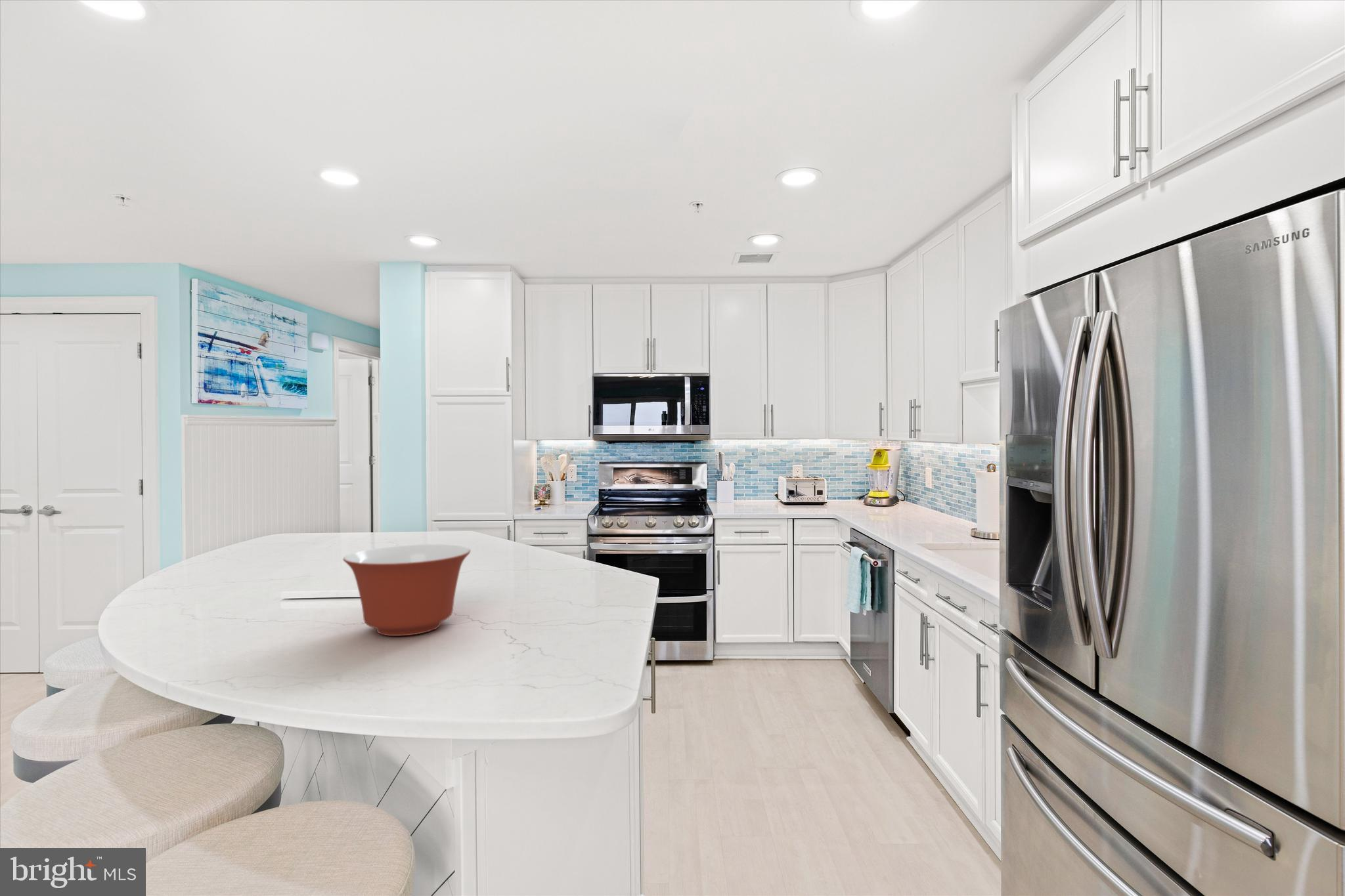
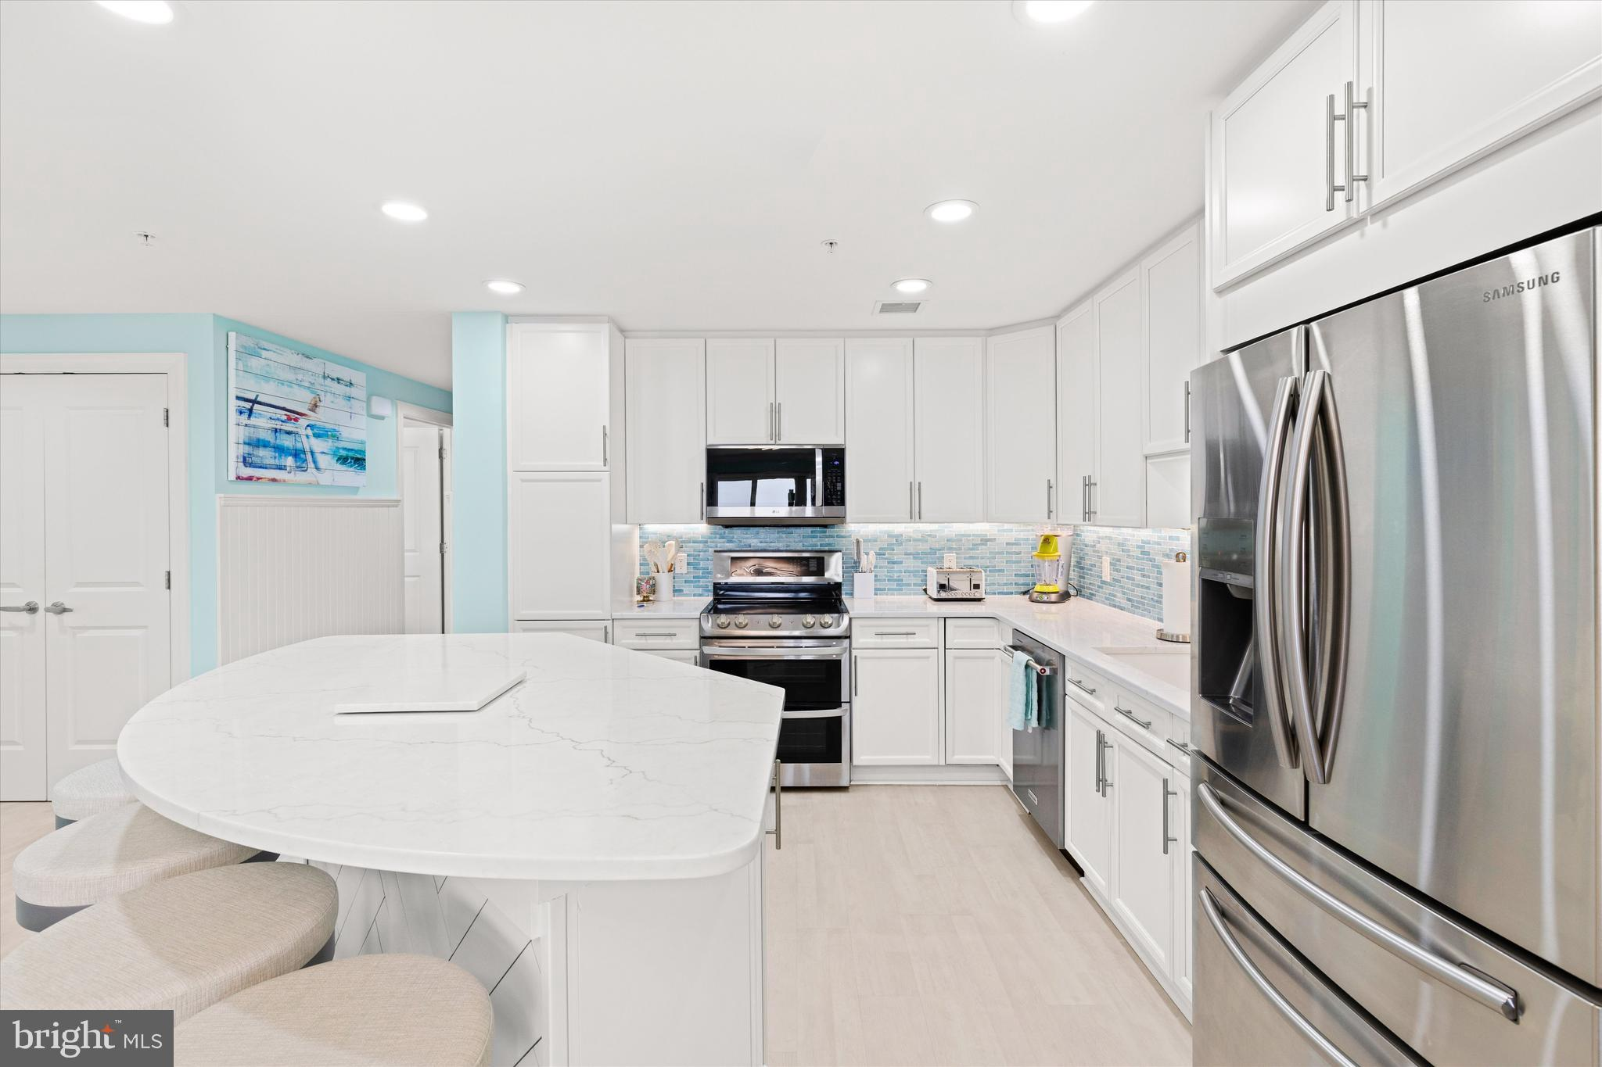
- mixing bowl (409, 590)
